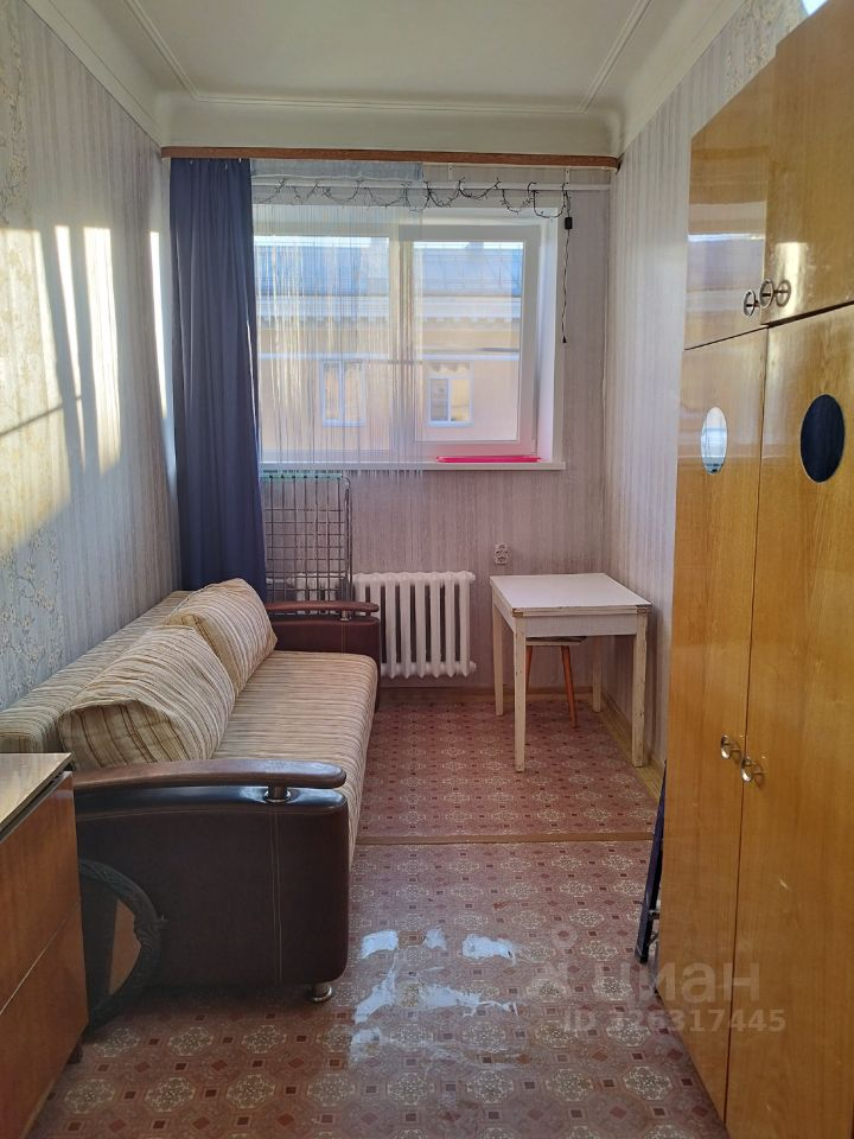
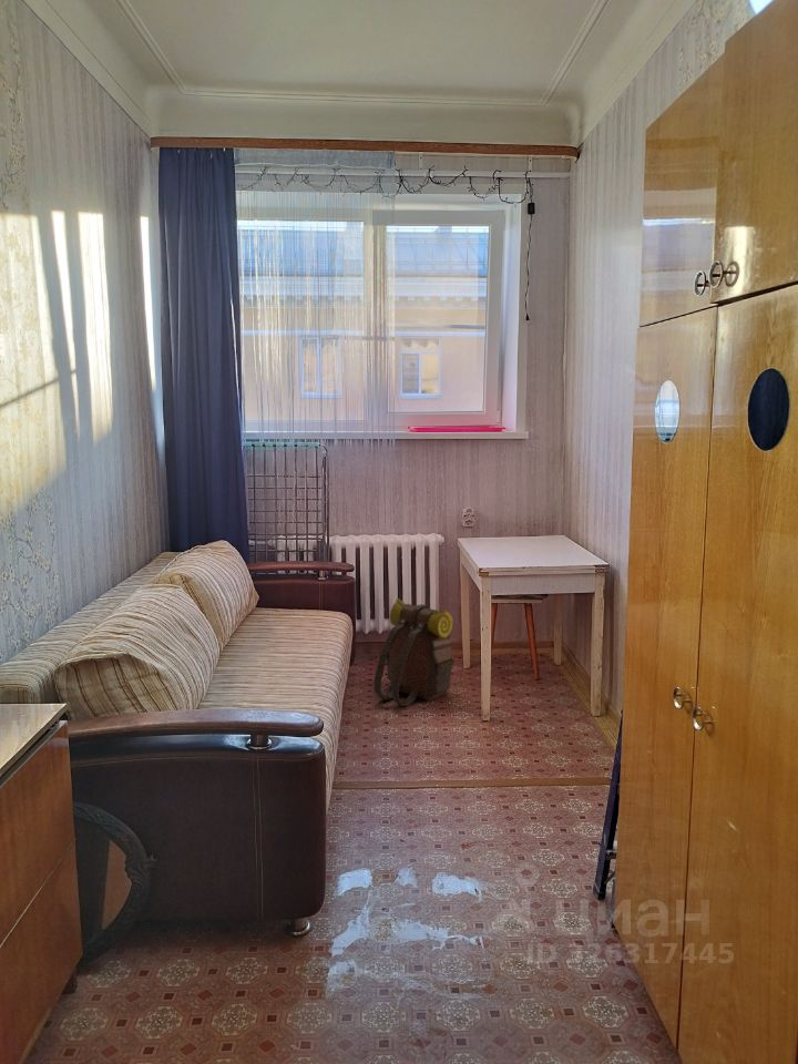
+ backpack (410, 651)
